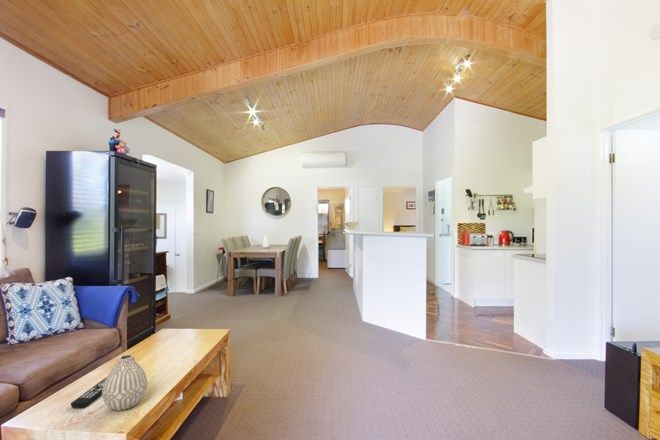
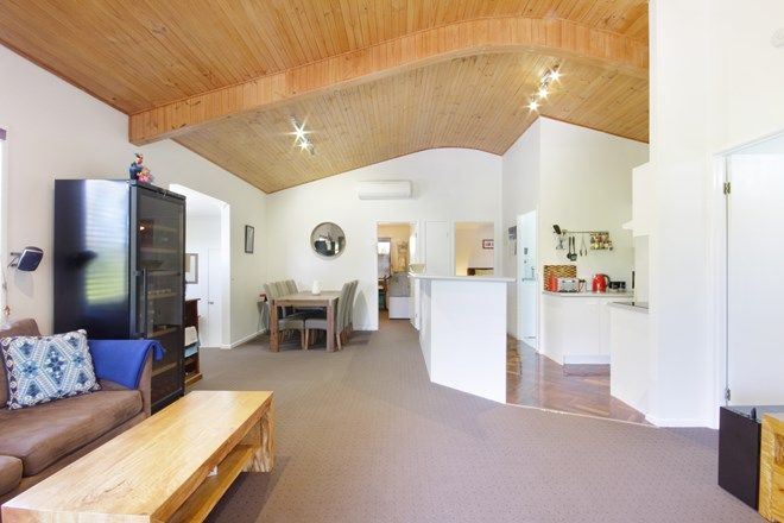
- vase (125, 380)
- remote control (98, 390)
